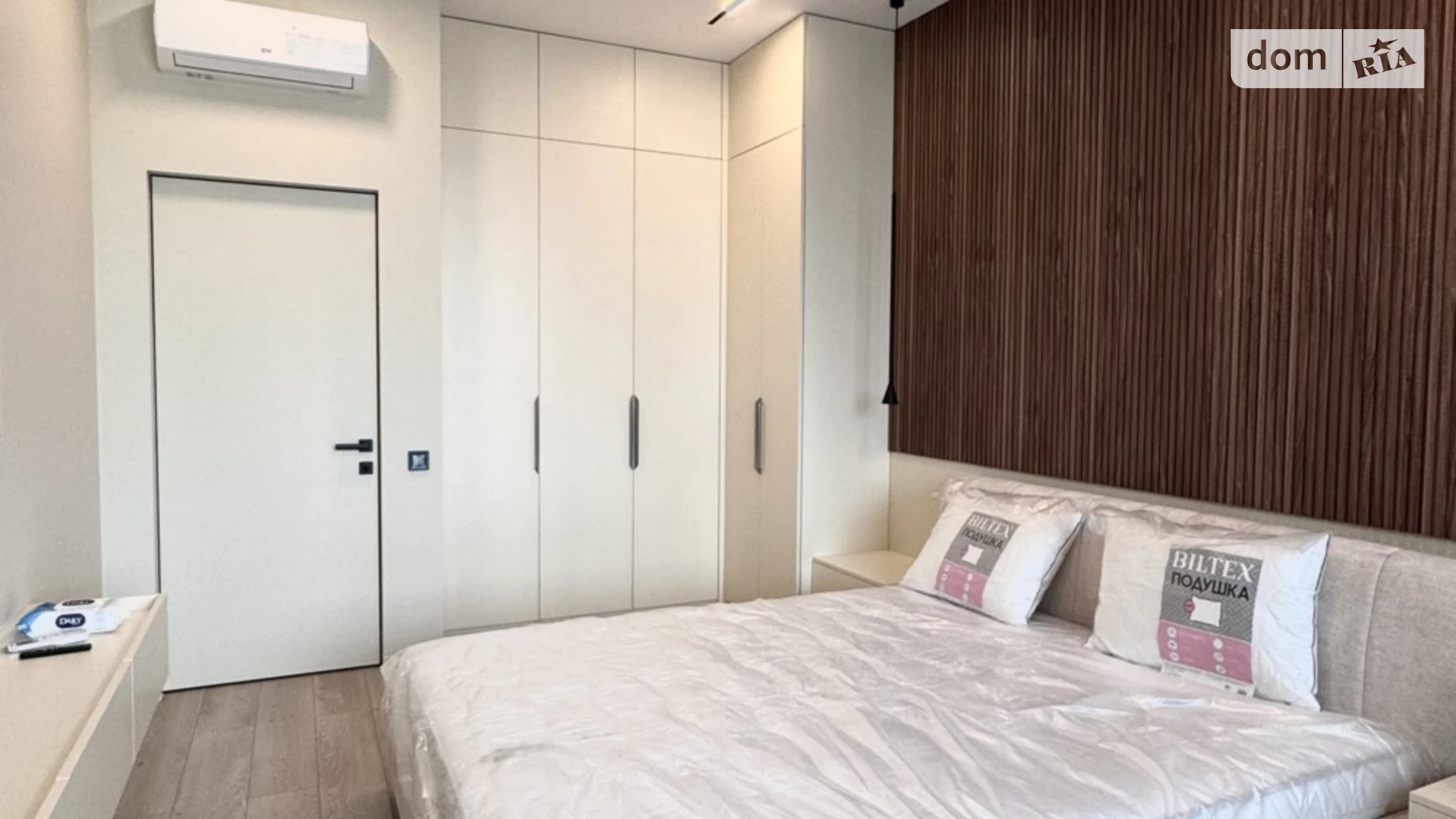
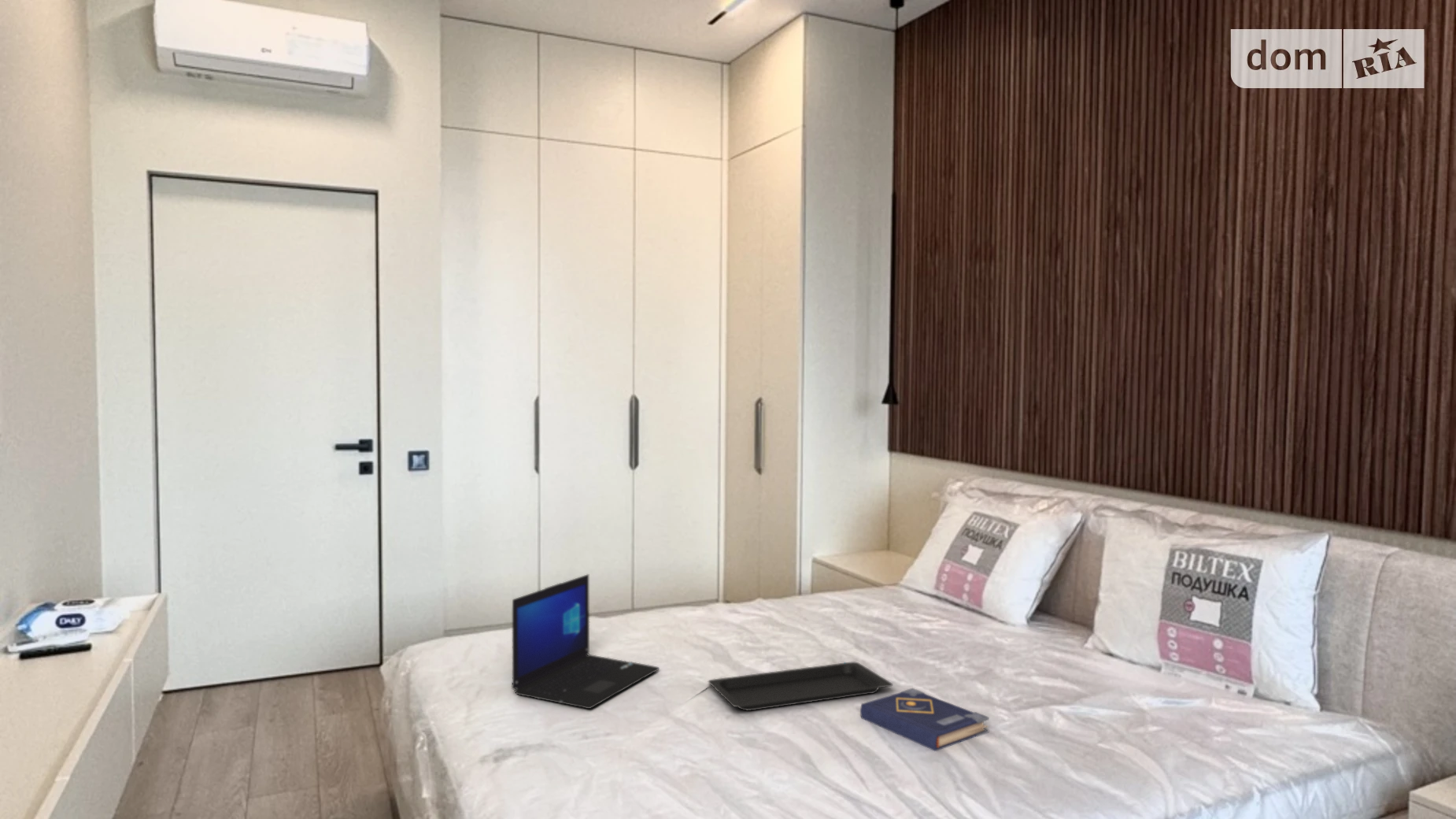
+ laptop (588, 636)
+ serving tray (800, 687)
+ book (922, 717)
